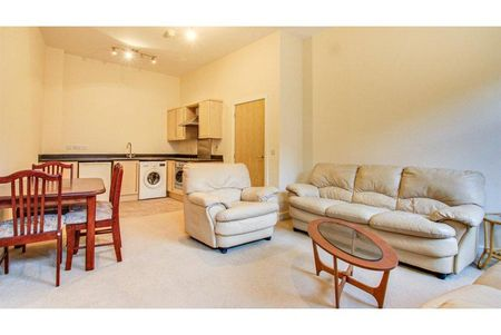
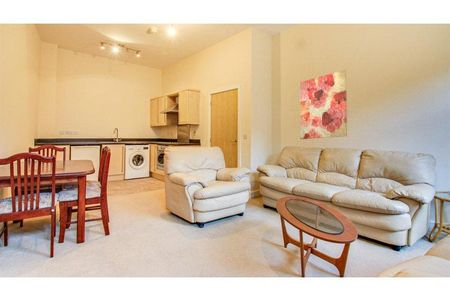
+ wall art (321, 107)
